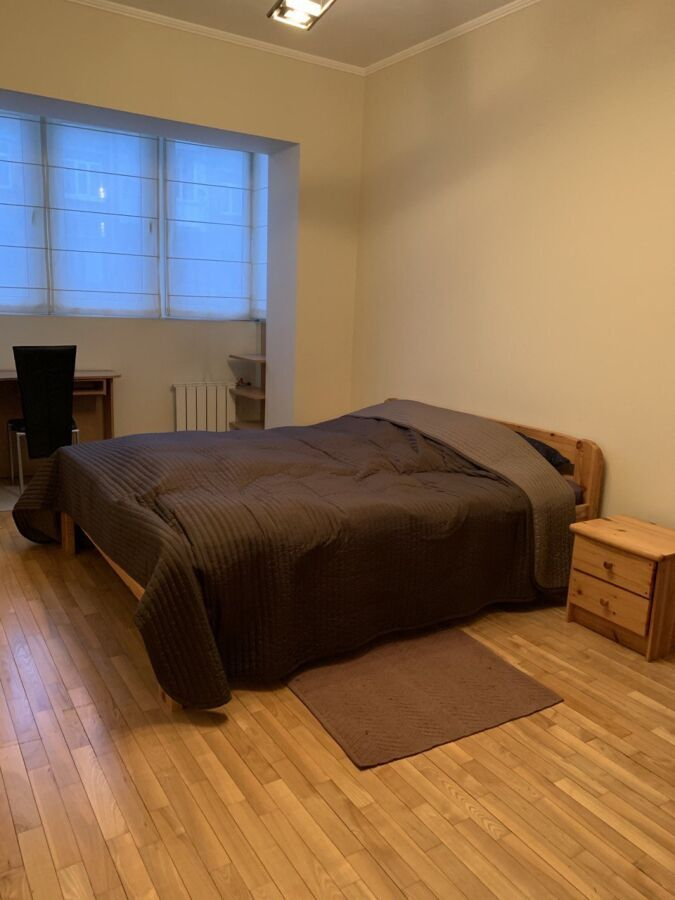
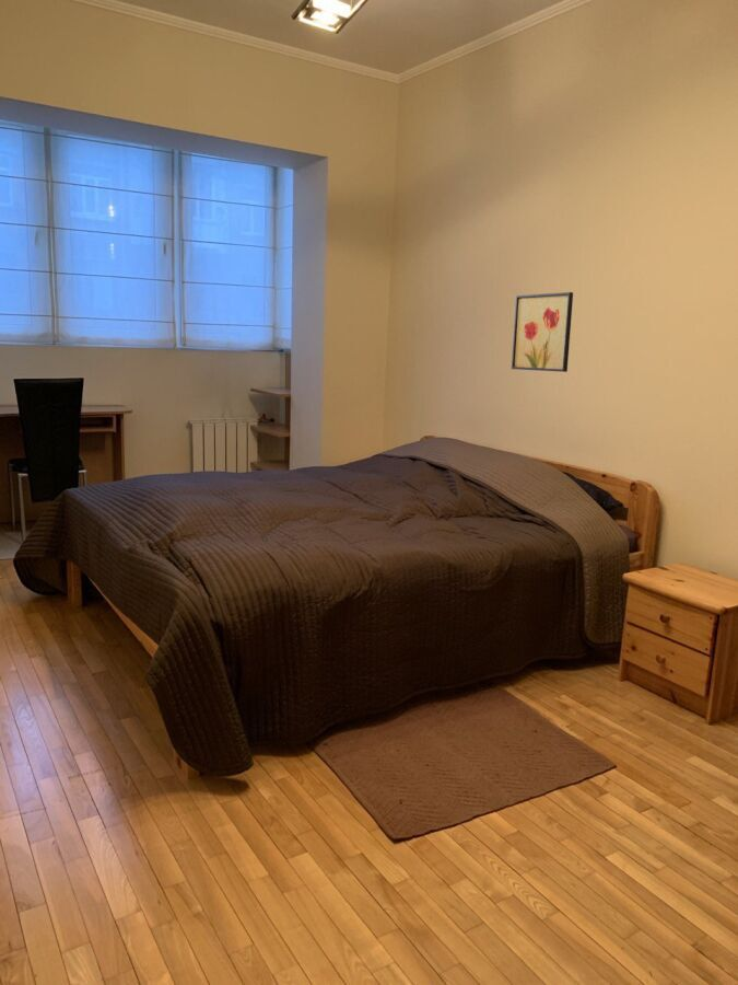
+ wall art (541, 332)
